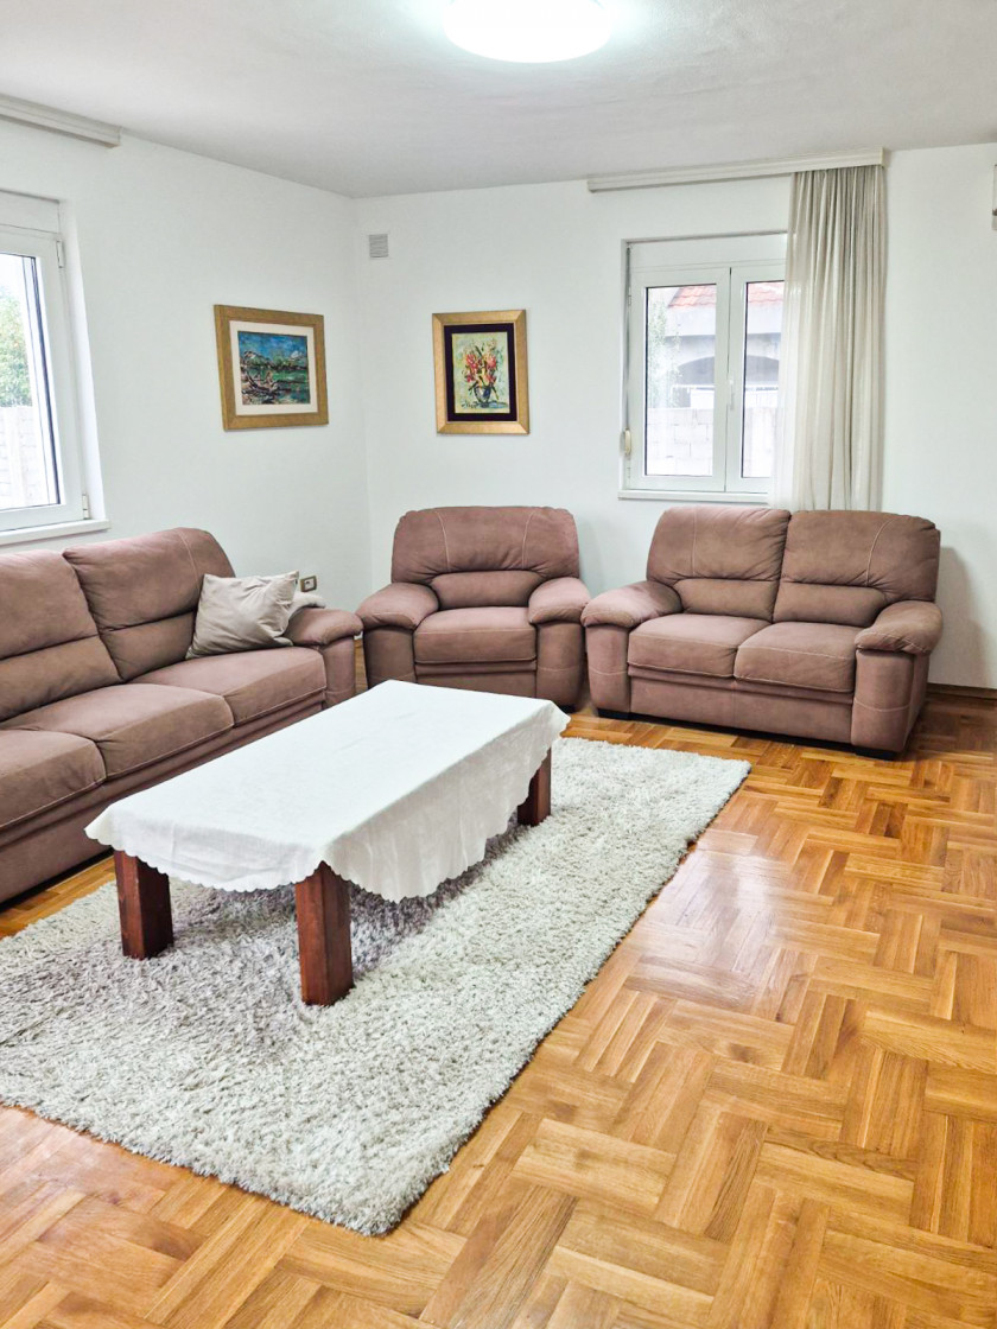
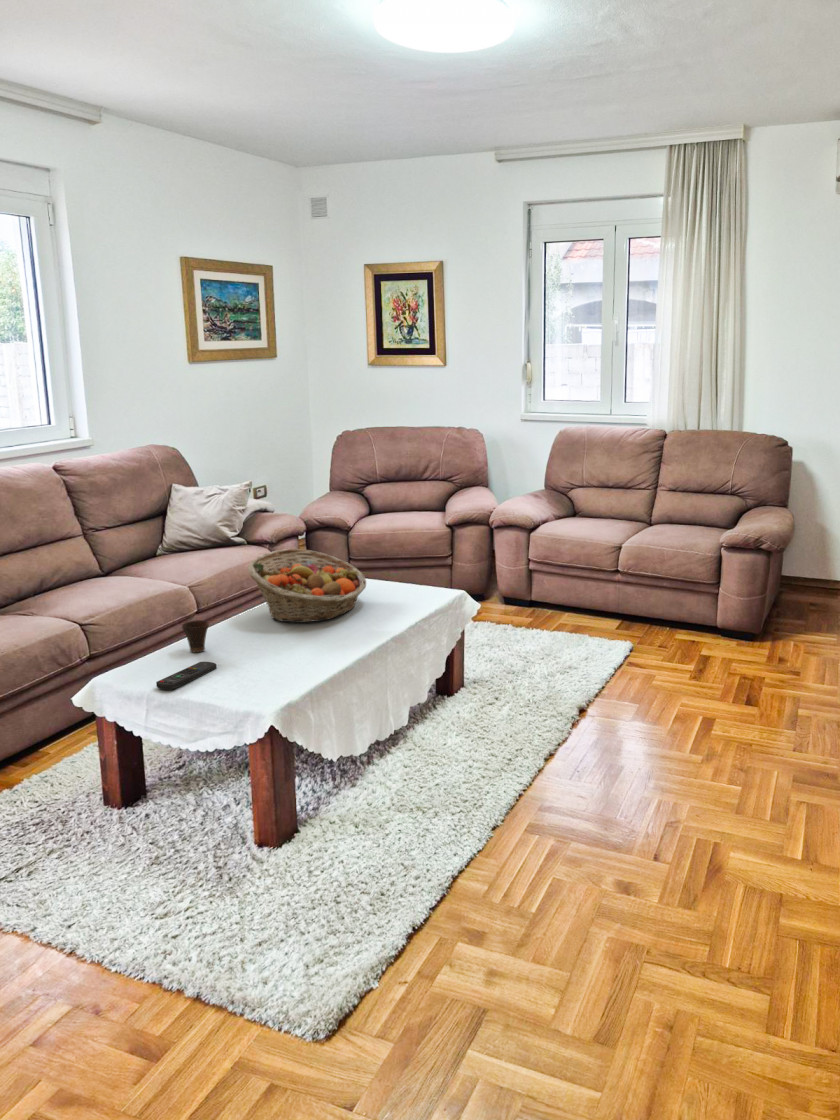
+ remote control (187, 674)
+ fruit basket (308, 583)
+ cup (196, 637)
